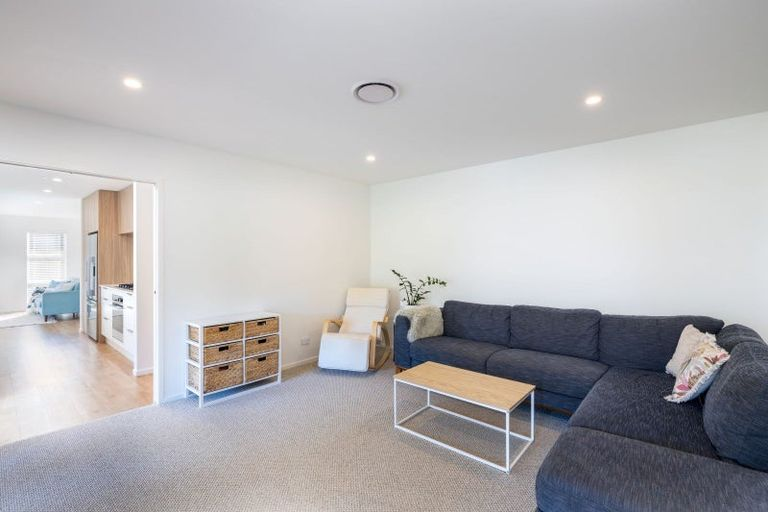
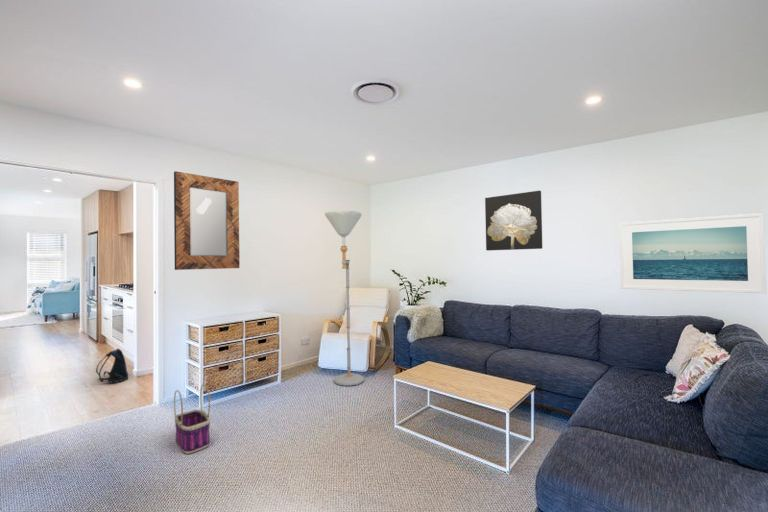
+ backpack (113, 364)
+ floor lamp (347, 297)
+ wall art (512, 222)
+ basket (192, 415)
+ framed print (685, 254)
+ home mirror (208, 222)
